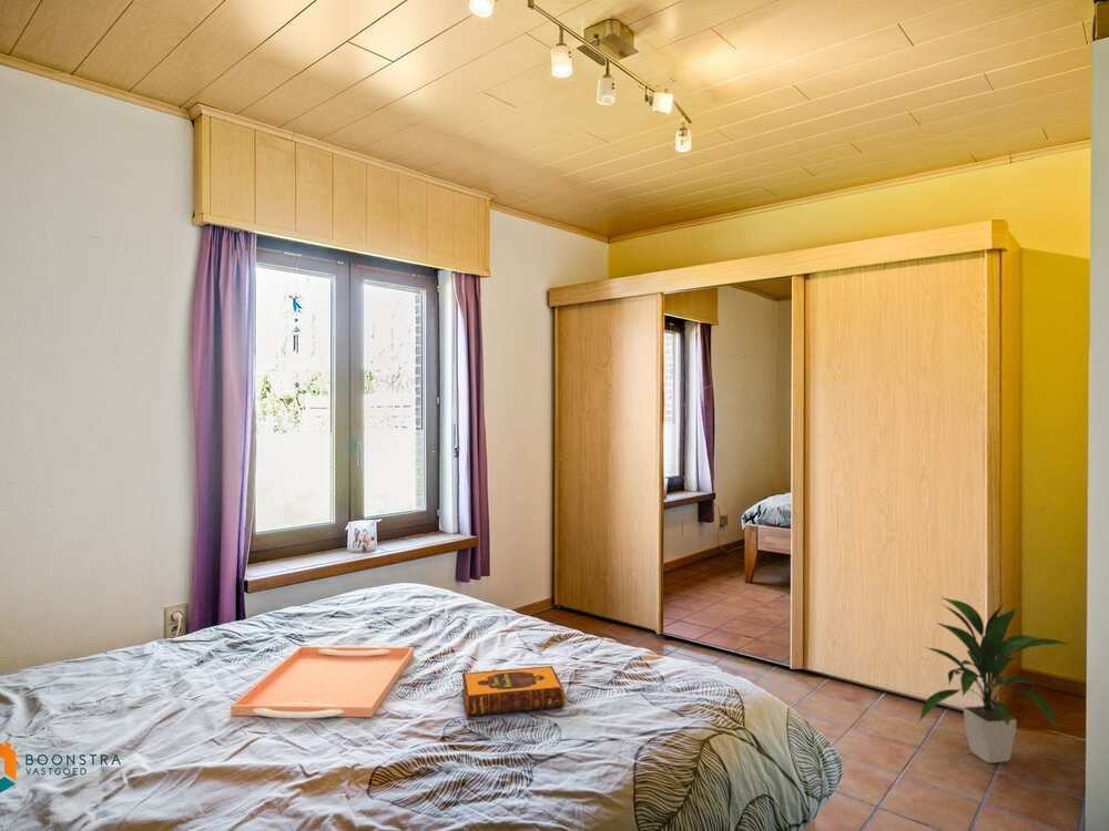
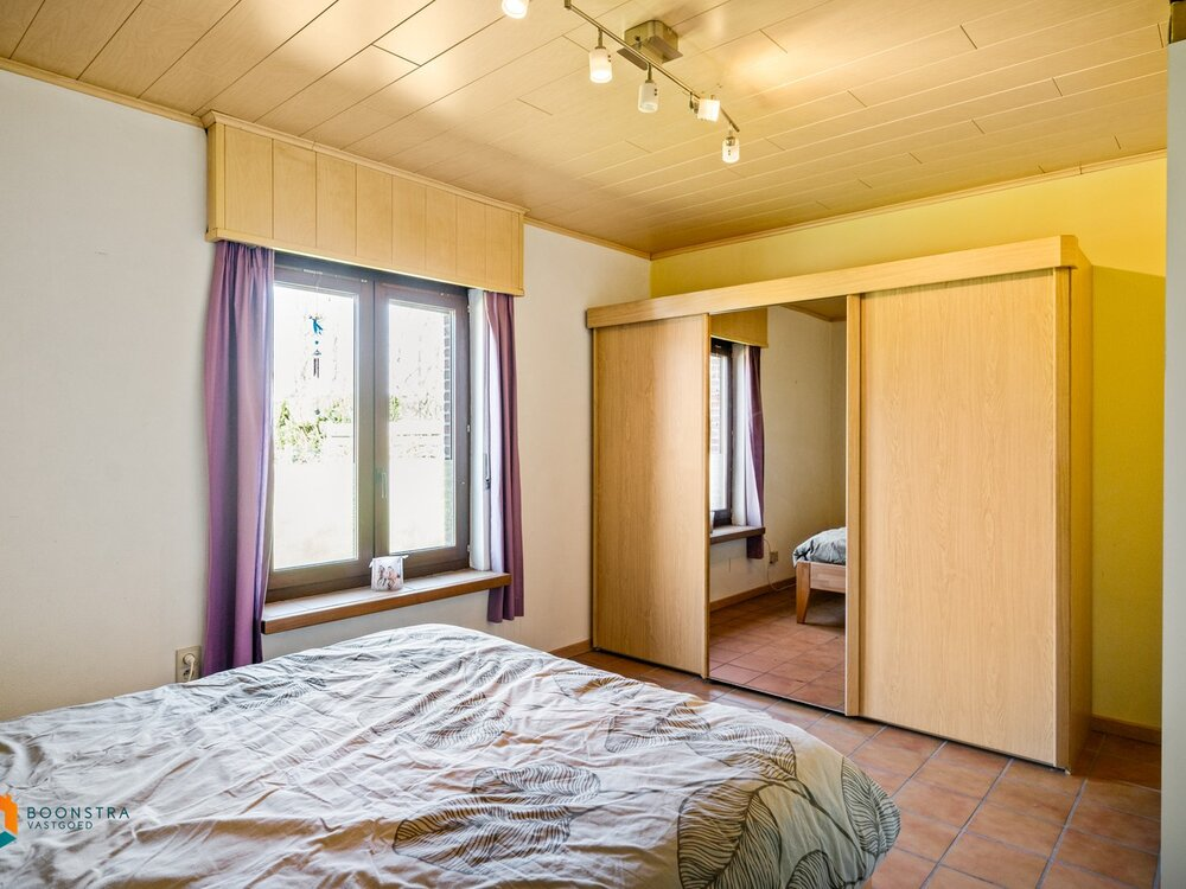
- serving tray (332, 677)
- hardback book (511, 690)
- indoor plant (981, 675)
